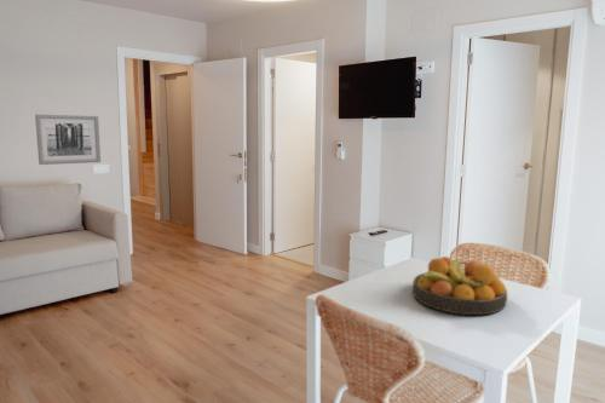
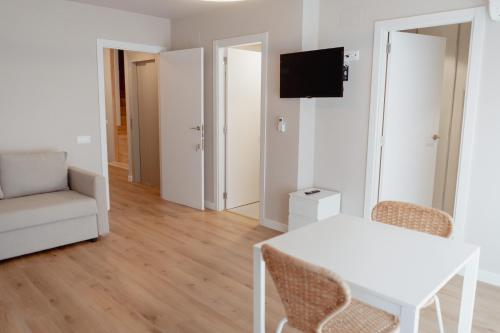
- wall art (69, 139)
- fruit bowl (459, 278)
